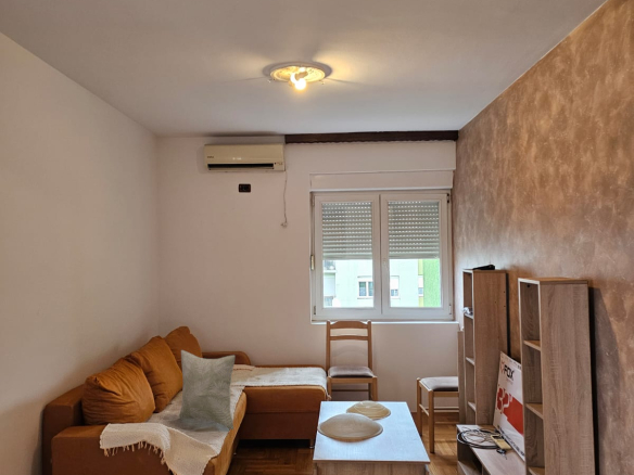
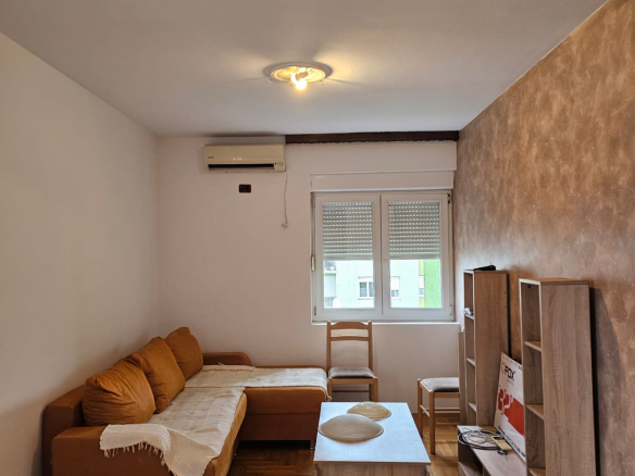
- decorative pillow (205, 387)
